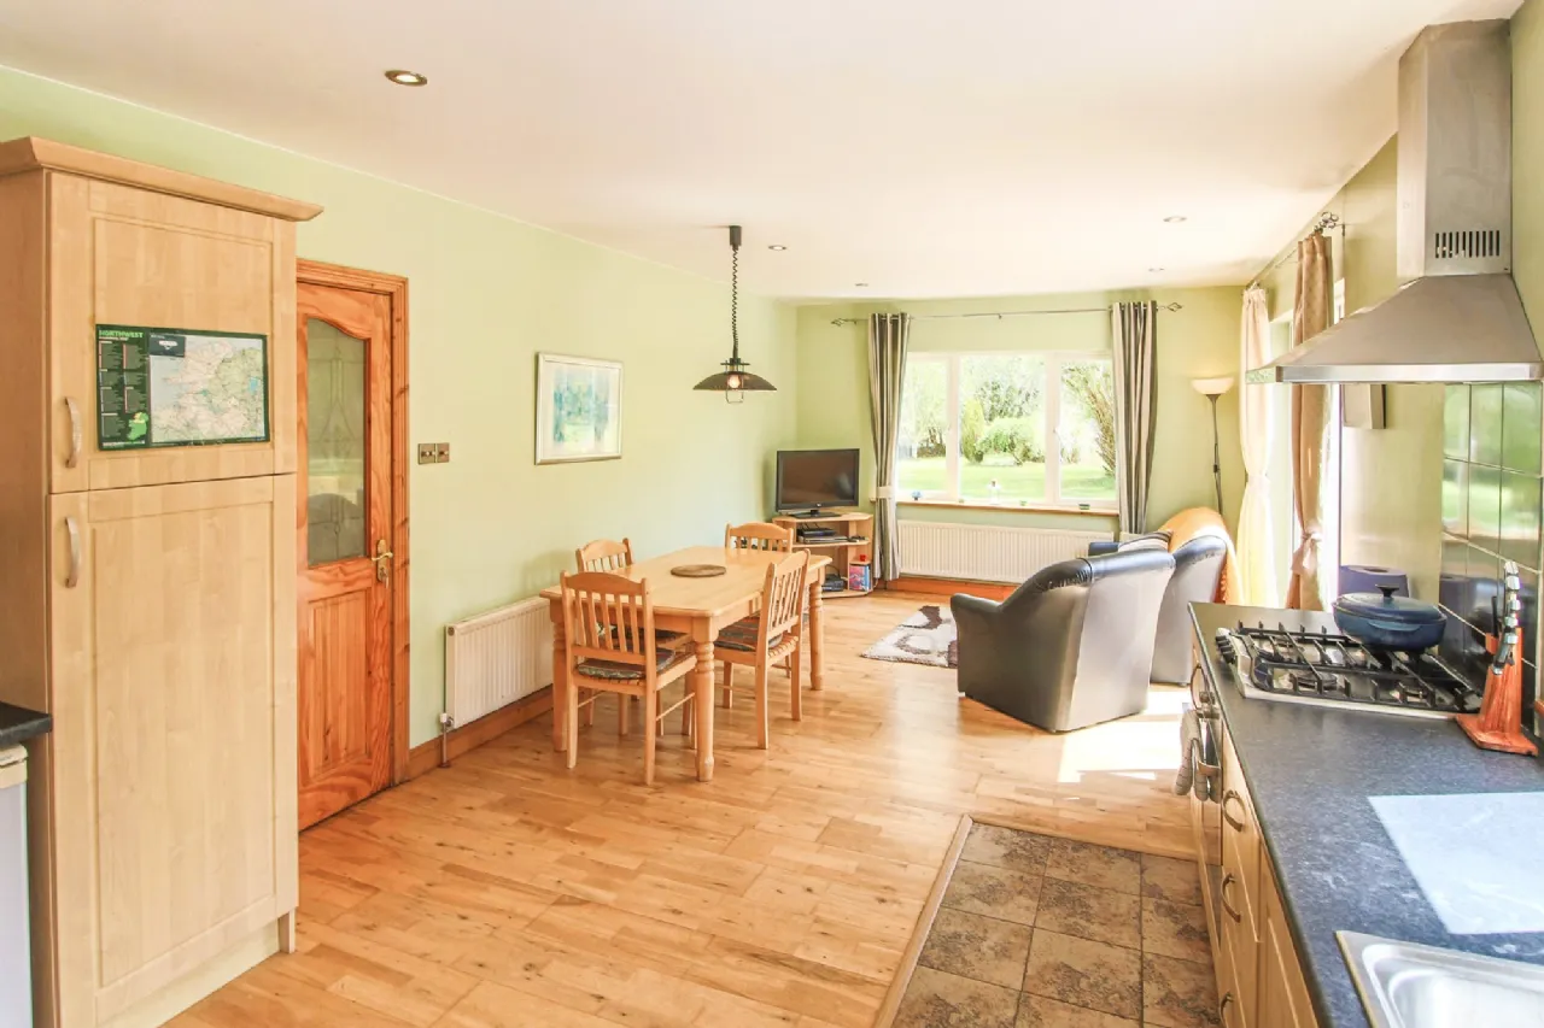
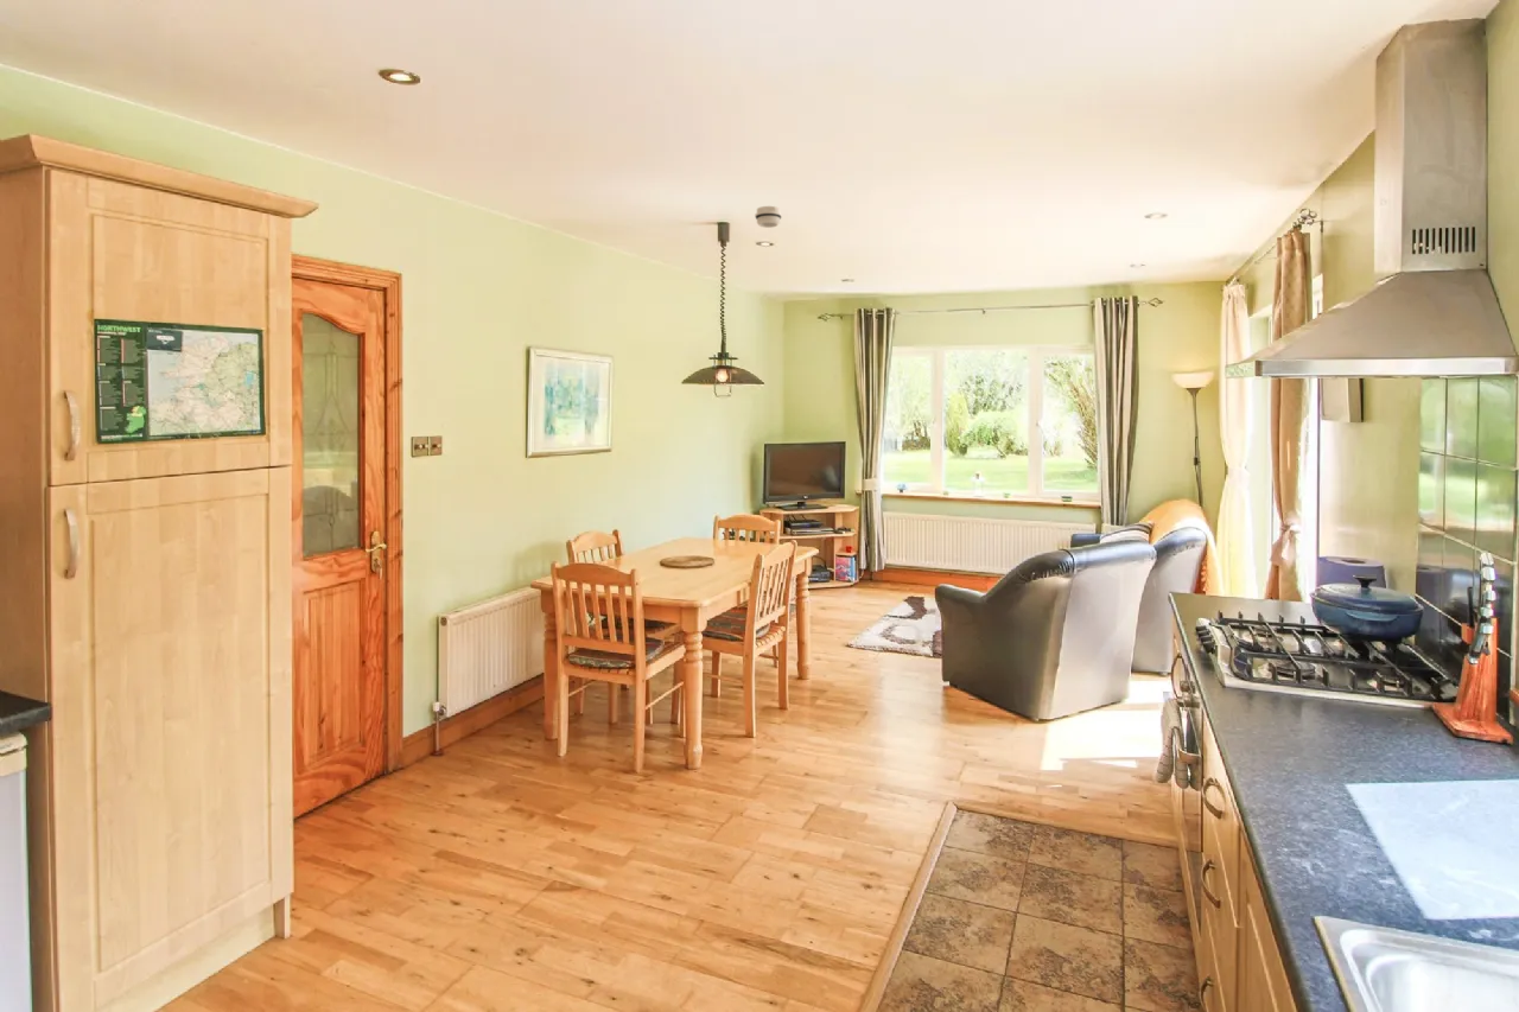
+ smoke detector (768, 217)
